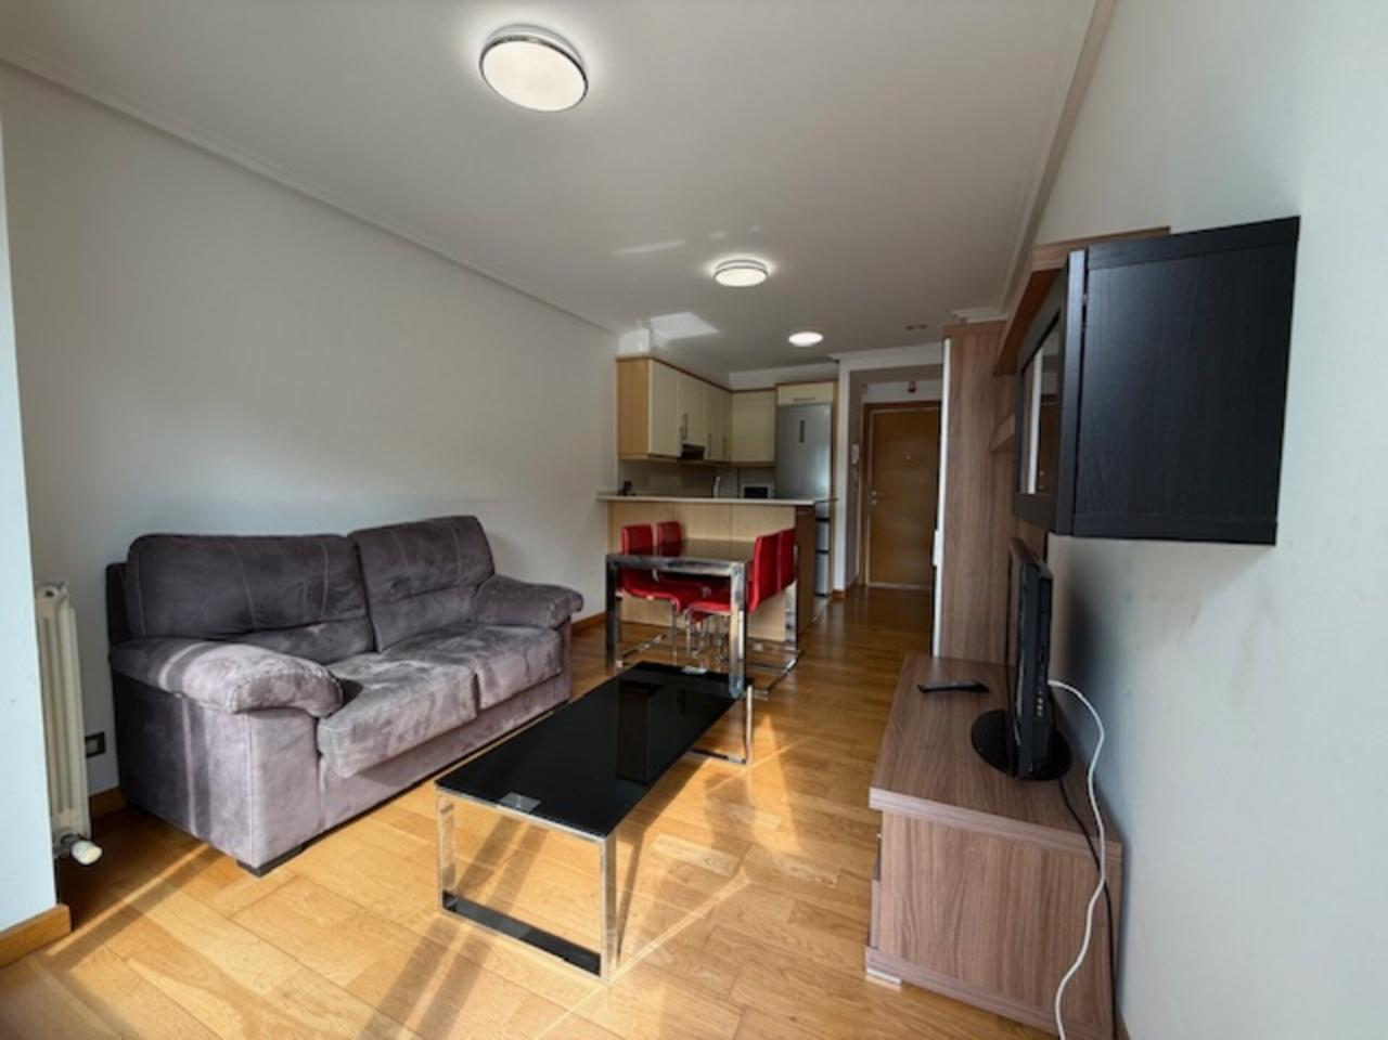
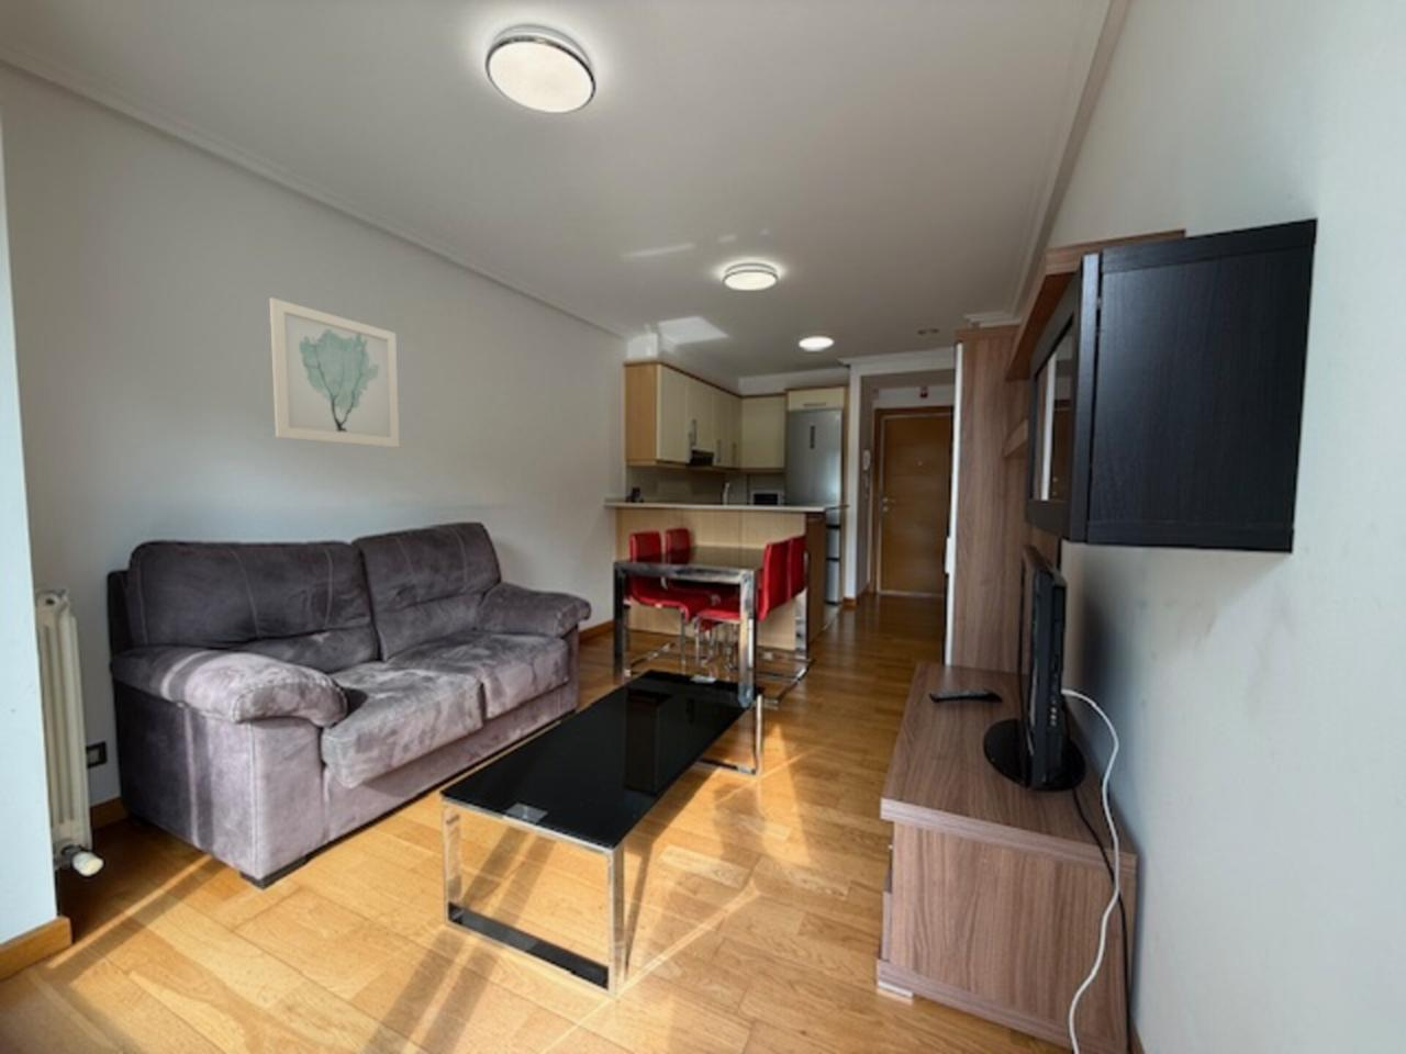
+ wall art (341, 380)
